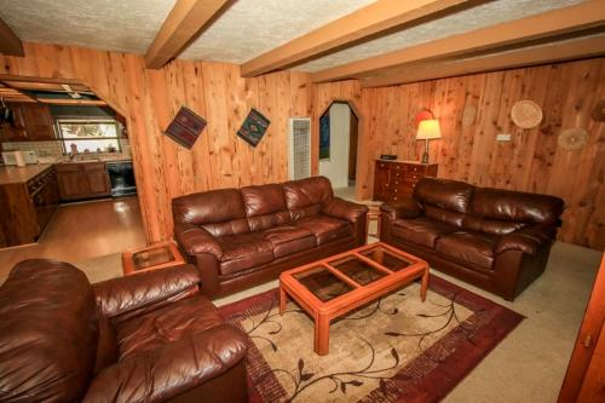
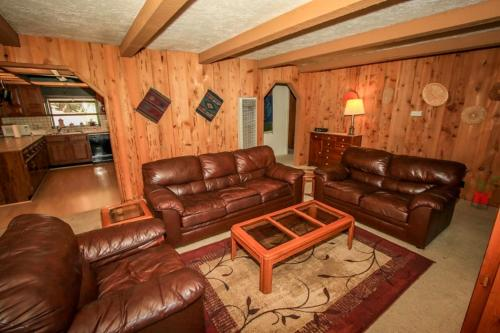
+ house plant (484, 190)
